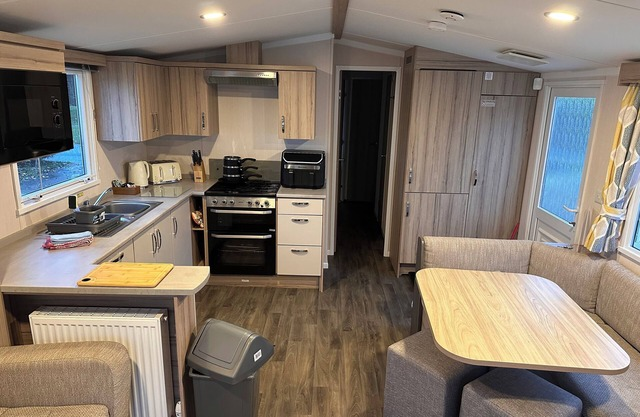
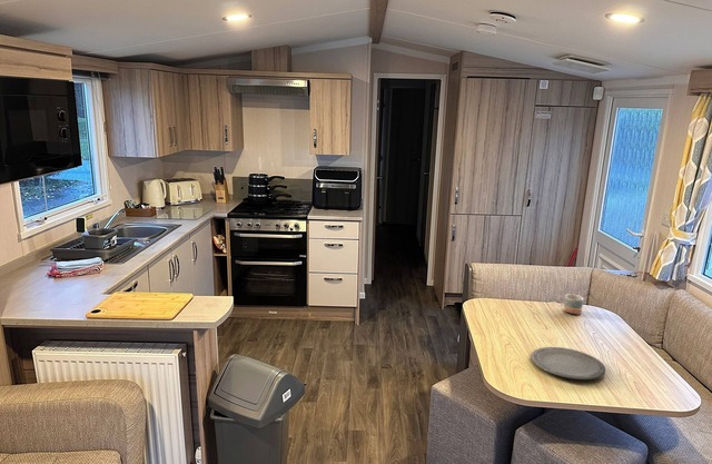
+ plate (566, 363)
+ mug (570, 304)
